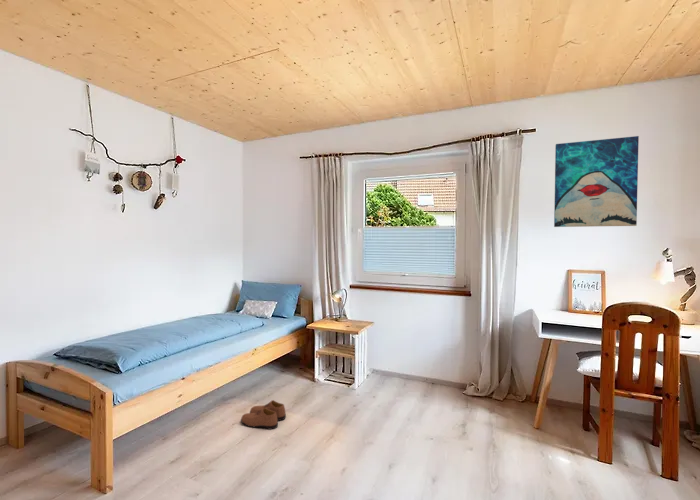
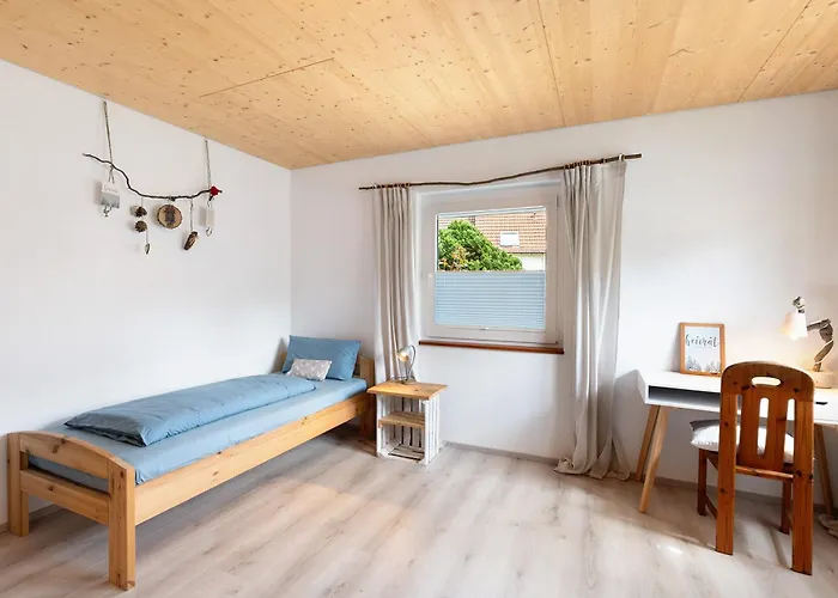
- wall art (594, 183)
- shoe (263, 412)
